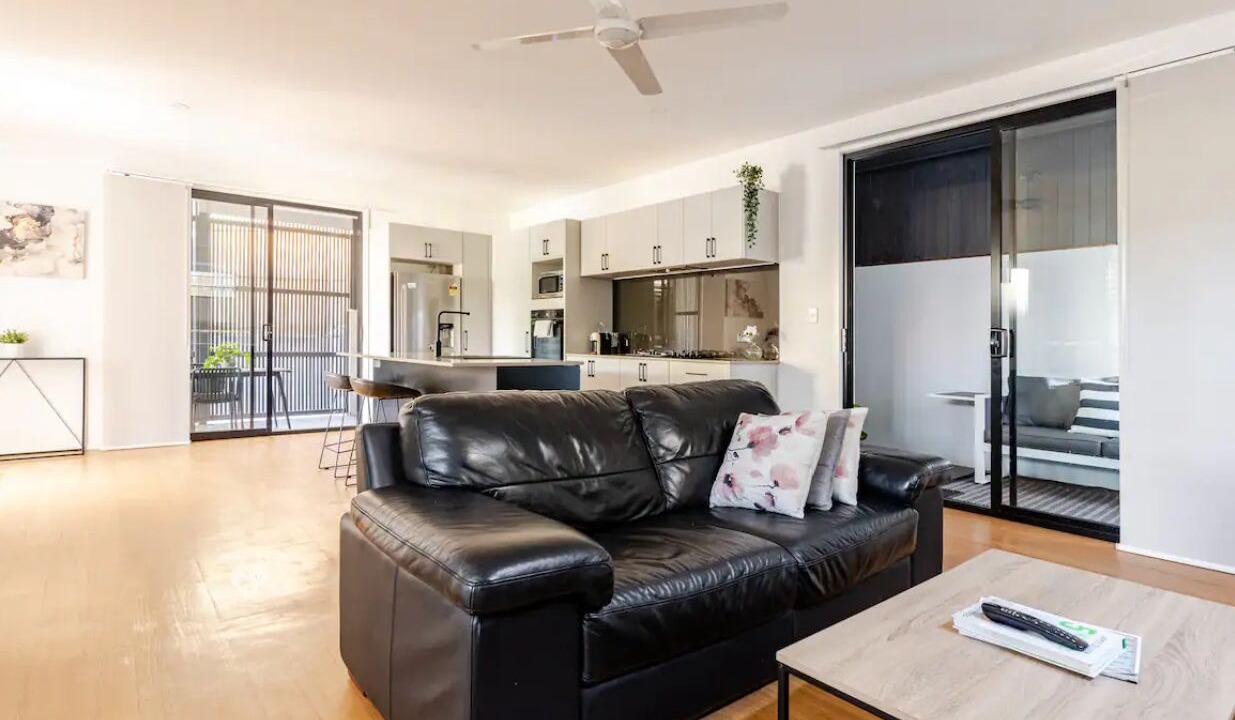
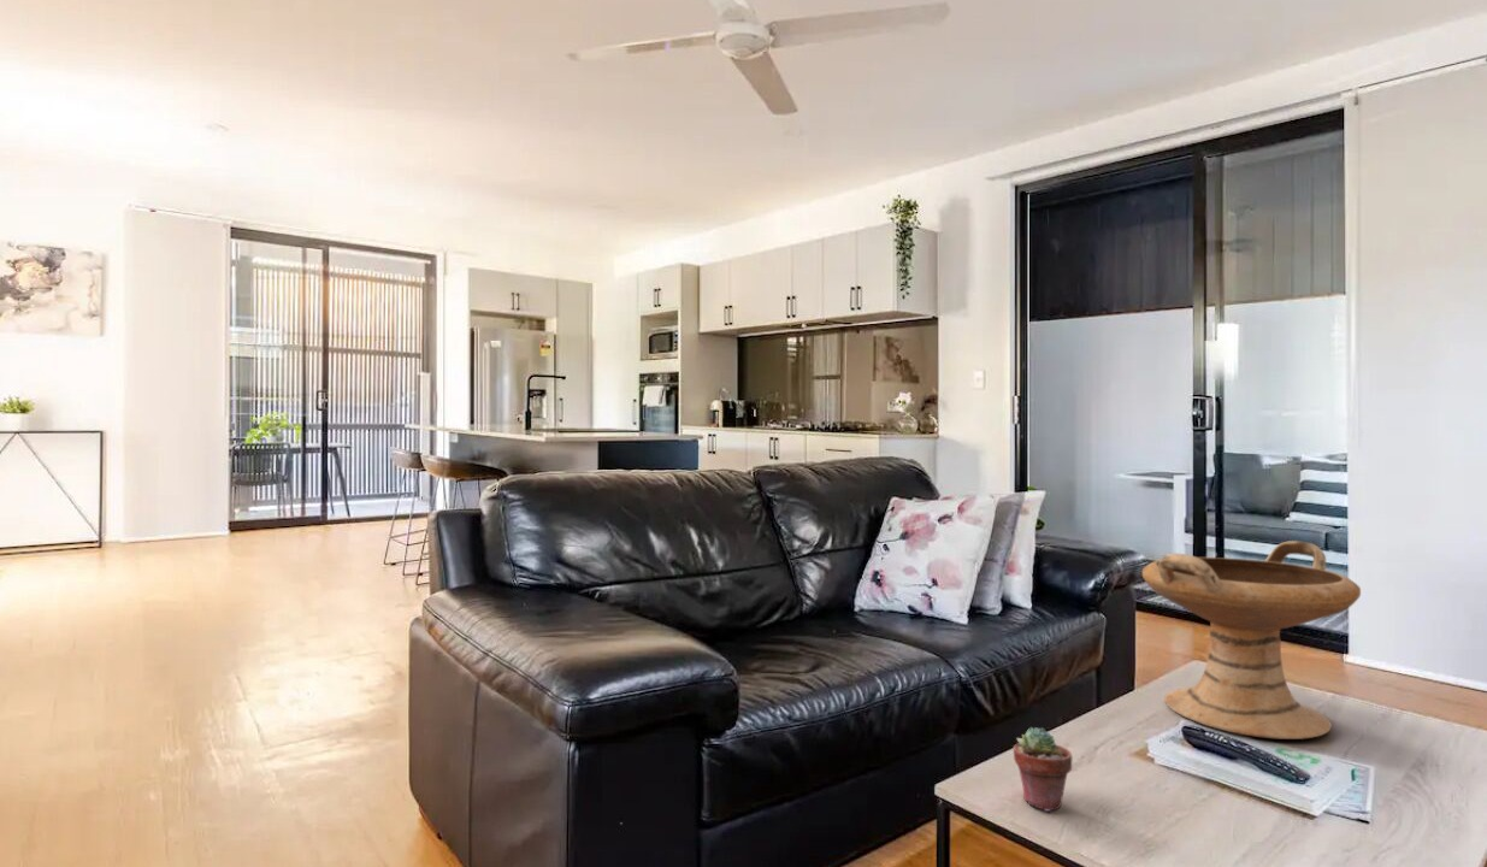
+ potted succulent (1042, 765)
+ decorative bowl (1244, 630)
